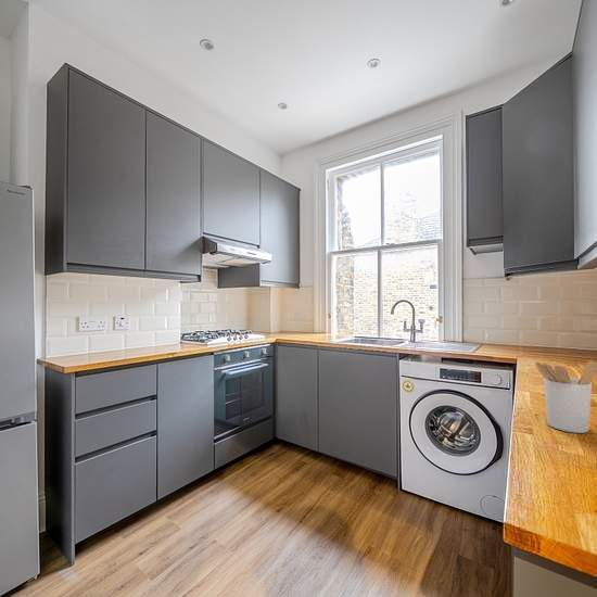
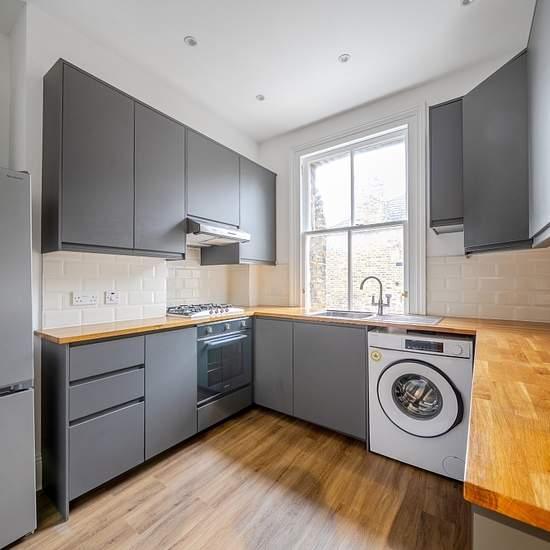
- utensil holder (562, 393)
